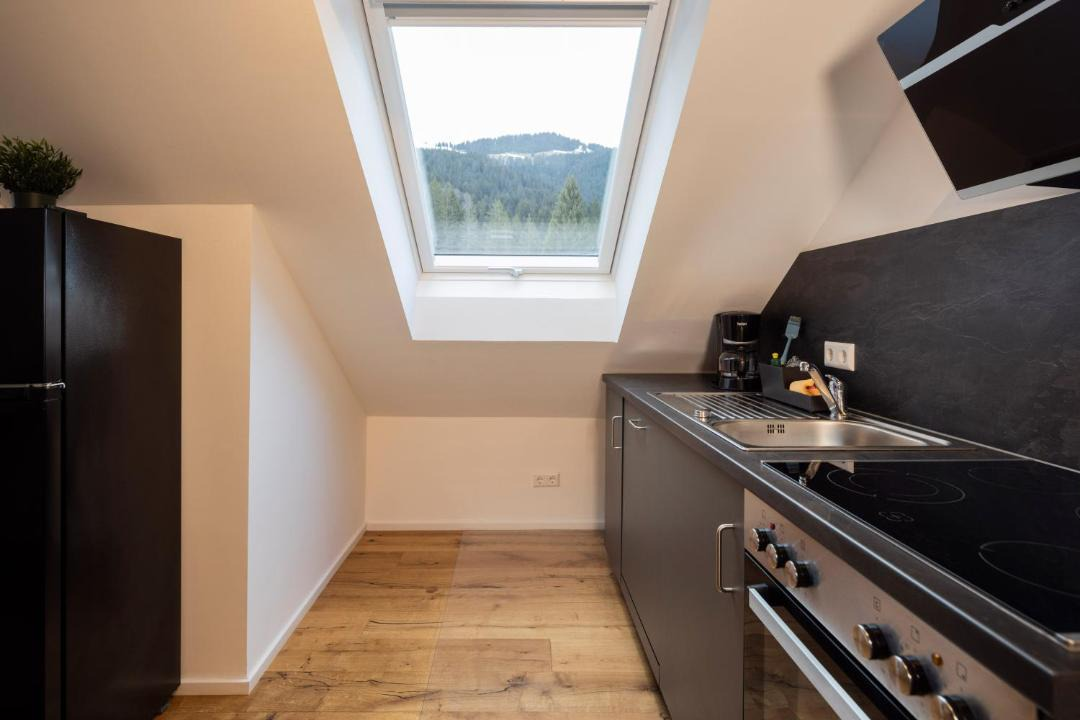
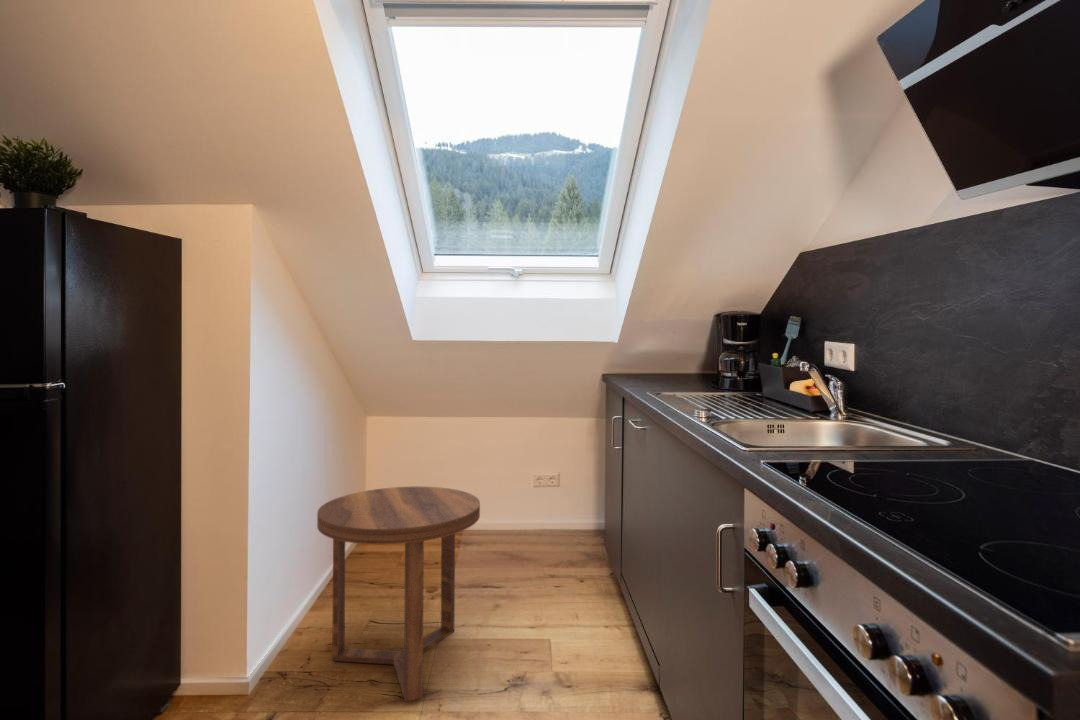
+ side table (405, 582)
